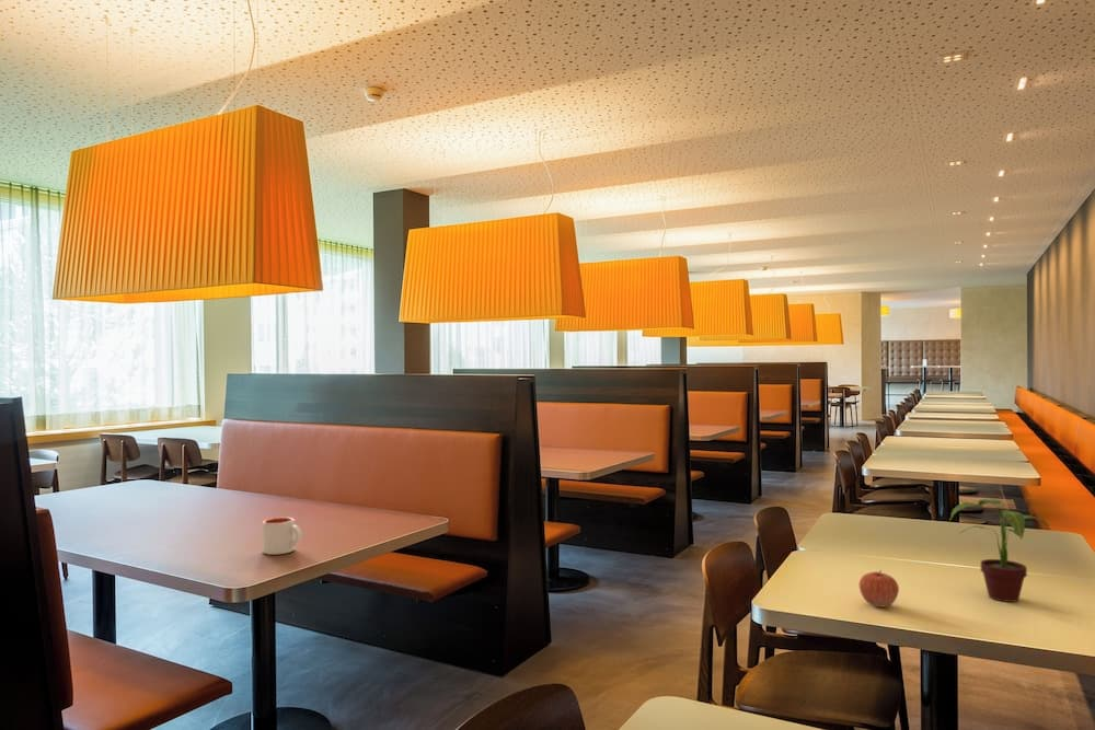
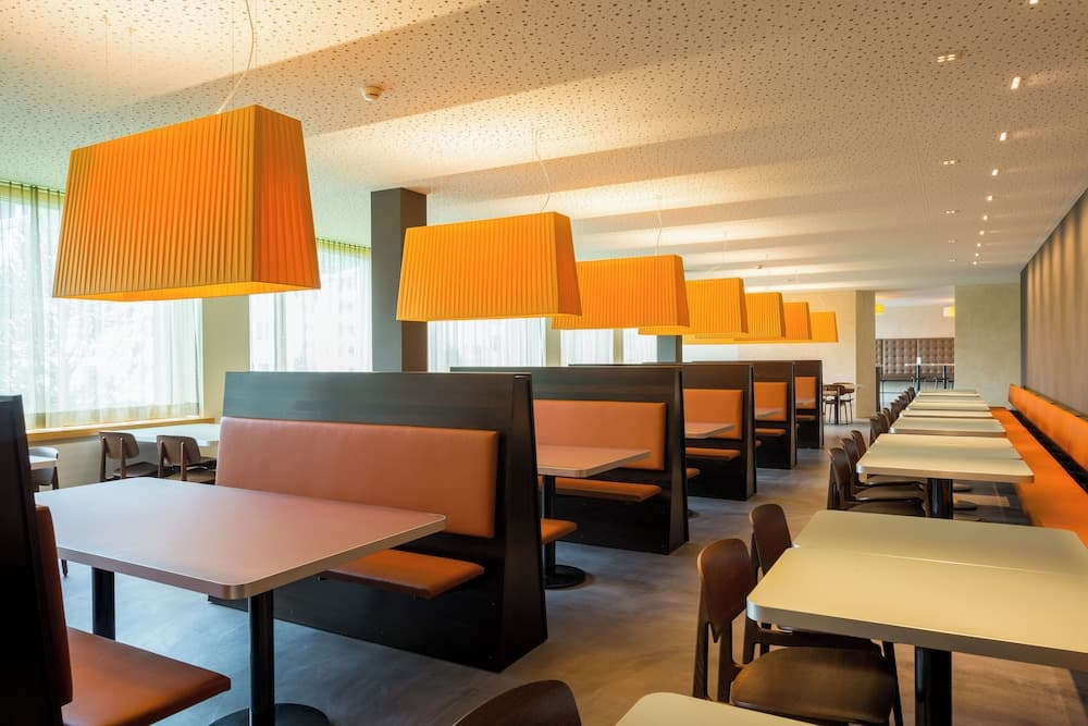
- mug (283, 535)
- apple (878, 587)
- potted plant (999, 549)
